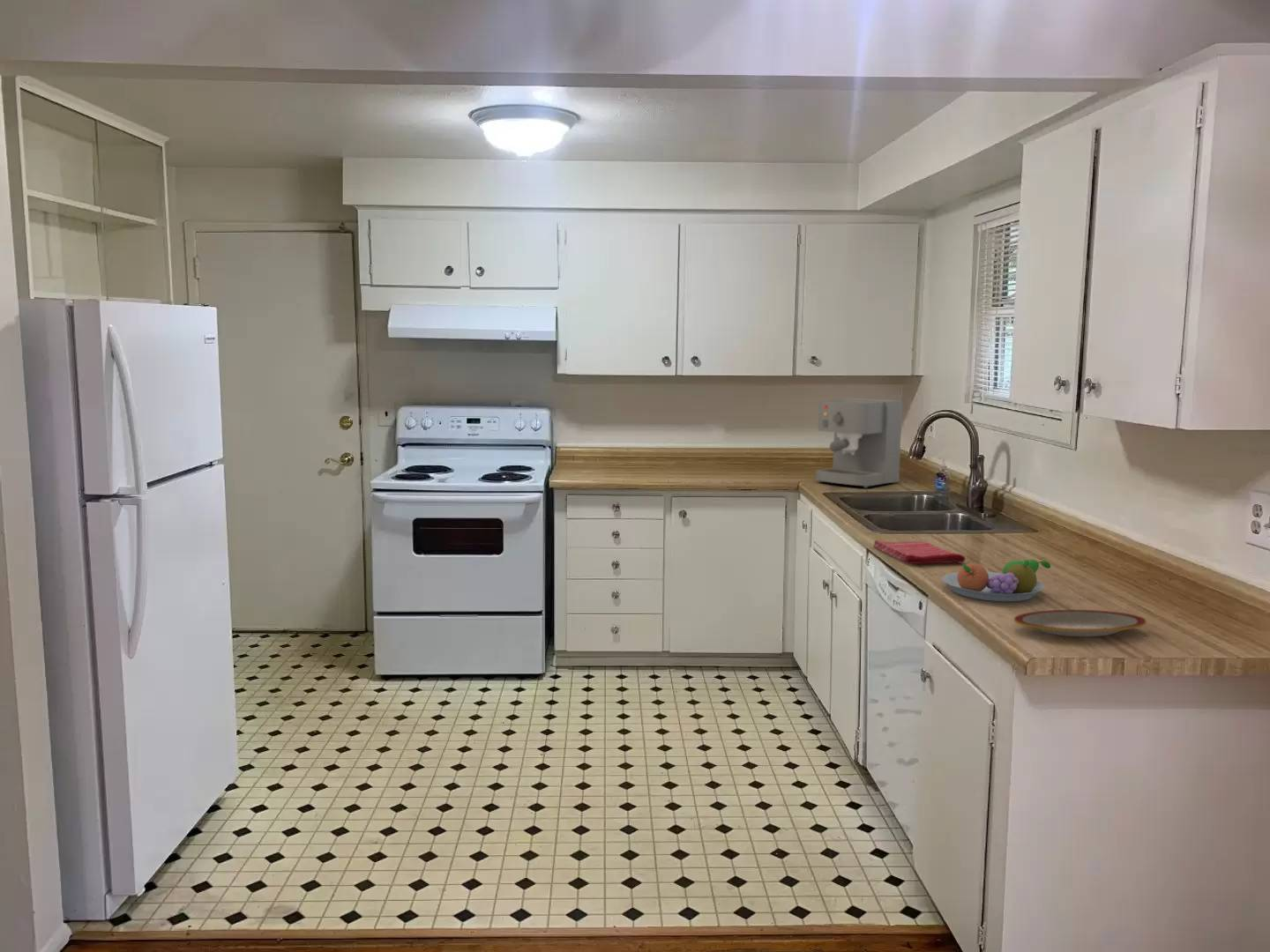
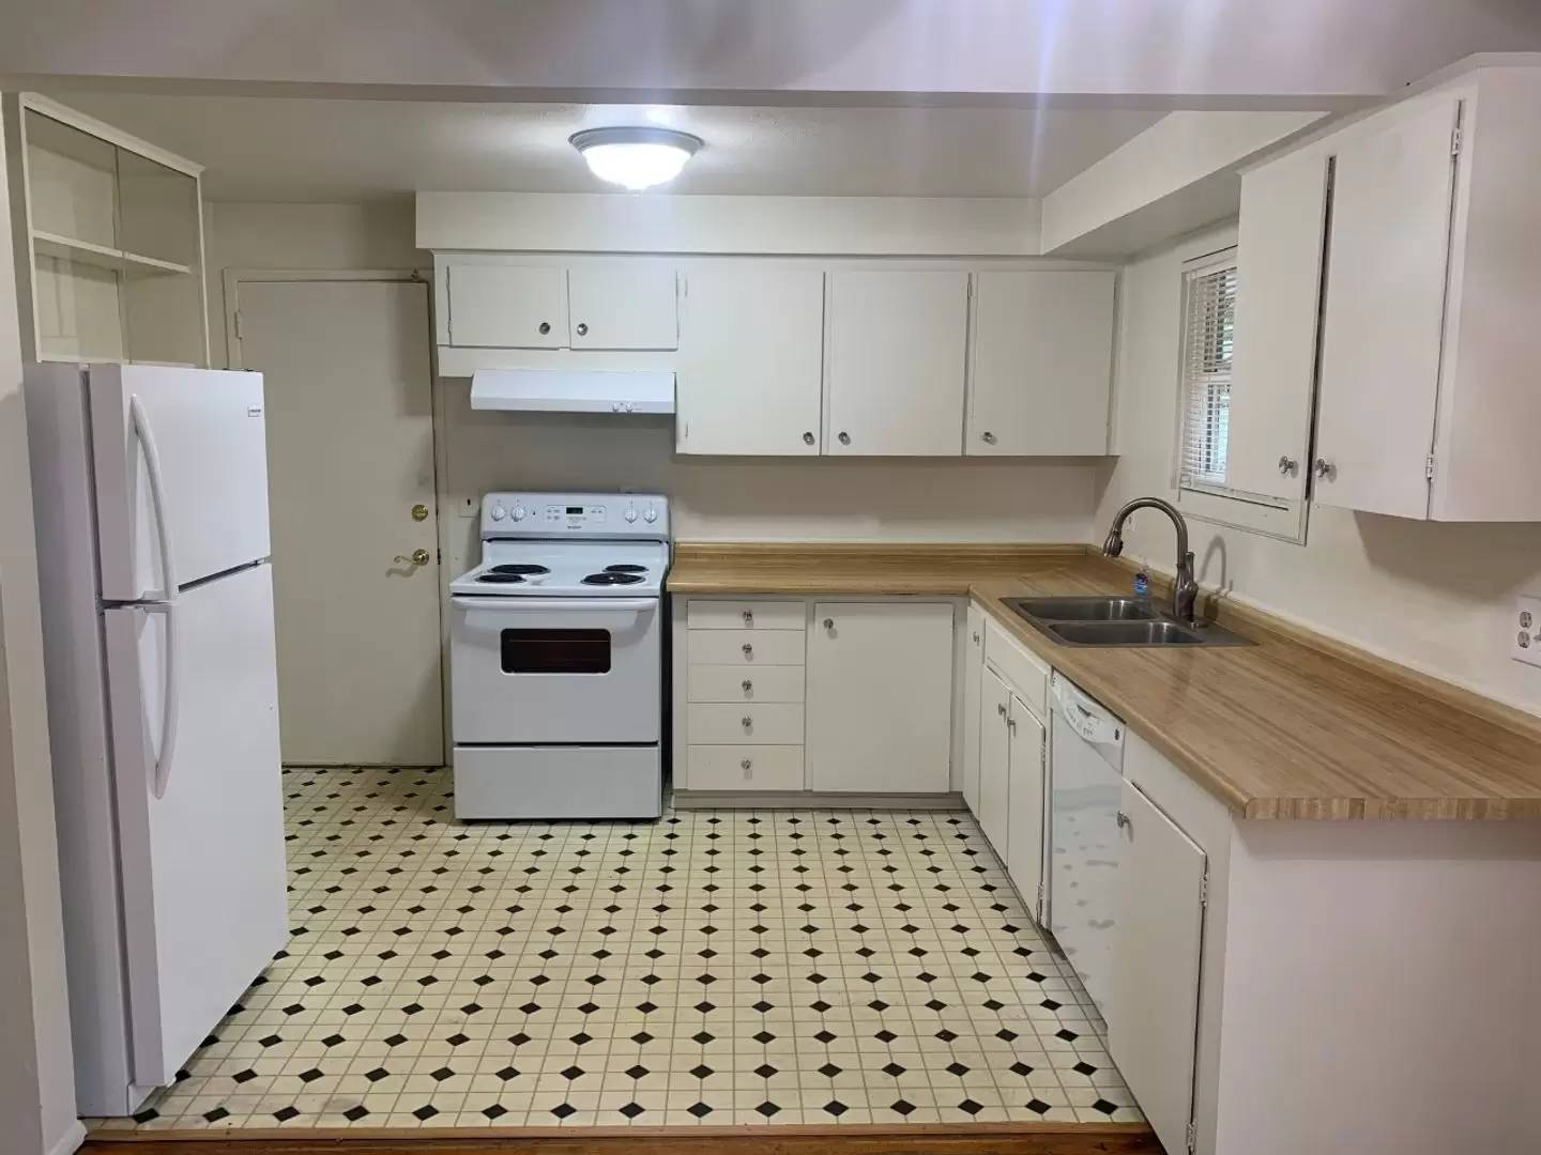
- plate (1080, 625)
- fruit bowl (997, 573)
- coffee maker (860, 442)
- dish towel (917, 550)
